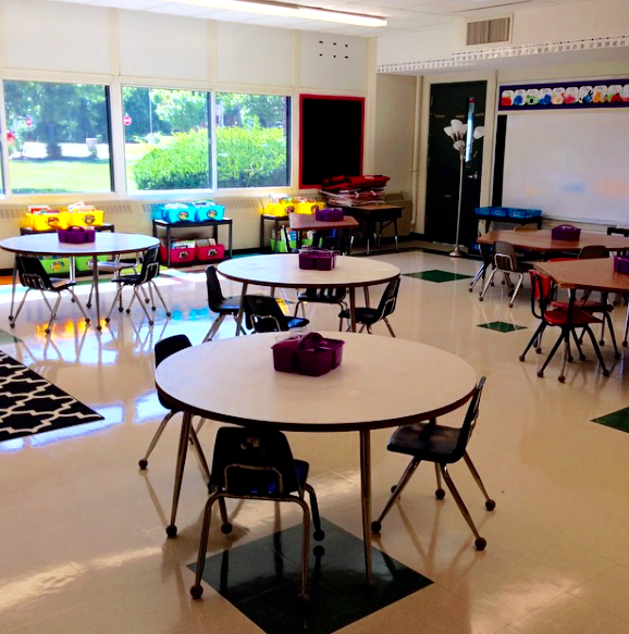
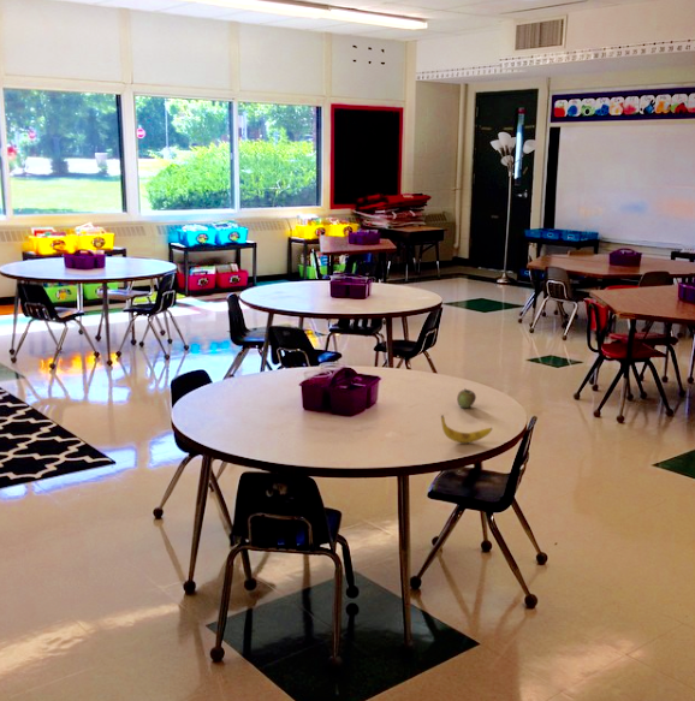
+ banana (467, 433)
+ apple (465, 397)
